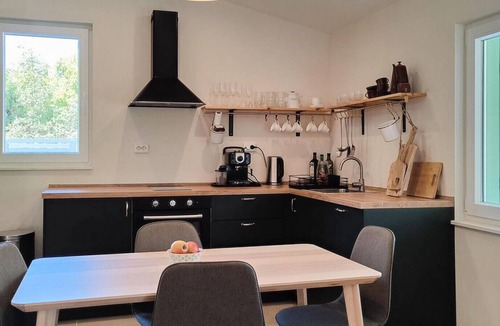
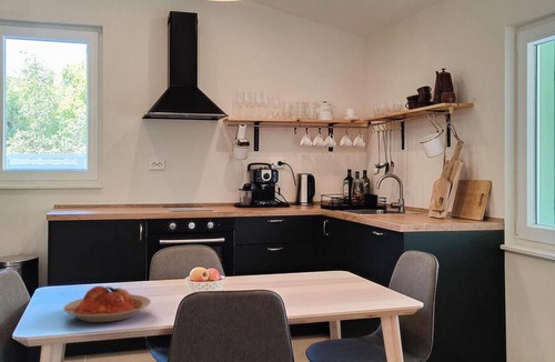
+ plate (108, 299)
